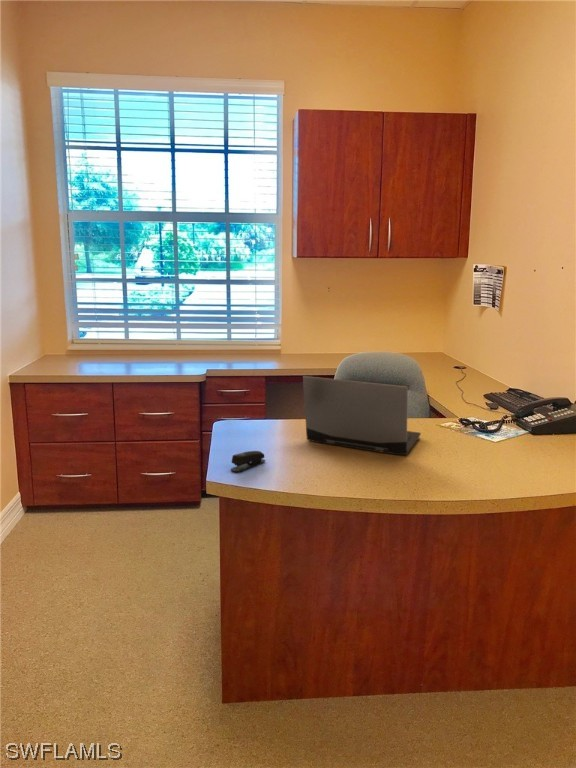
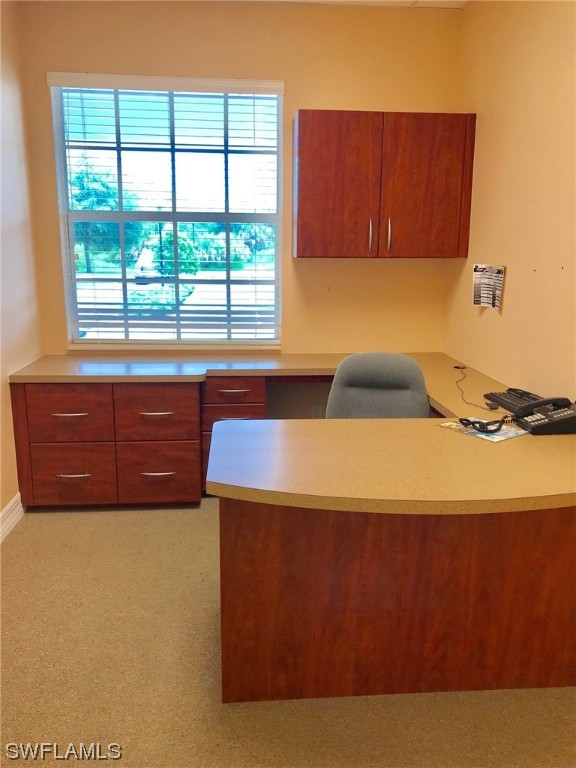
- laptop computer (363, 408)
- stapler (248, 458)
